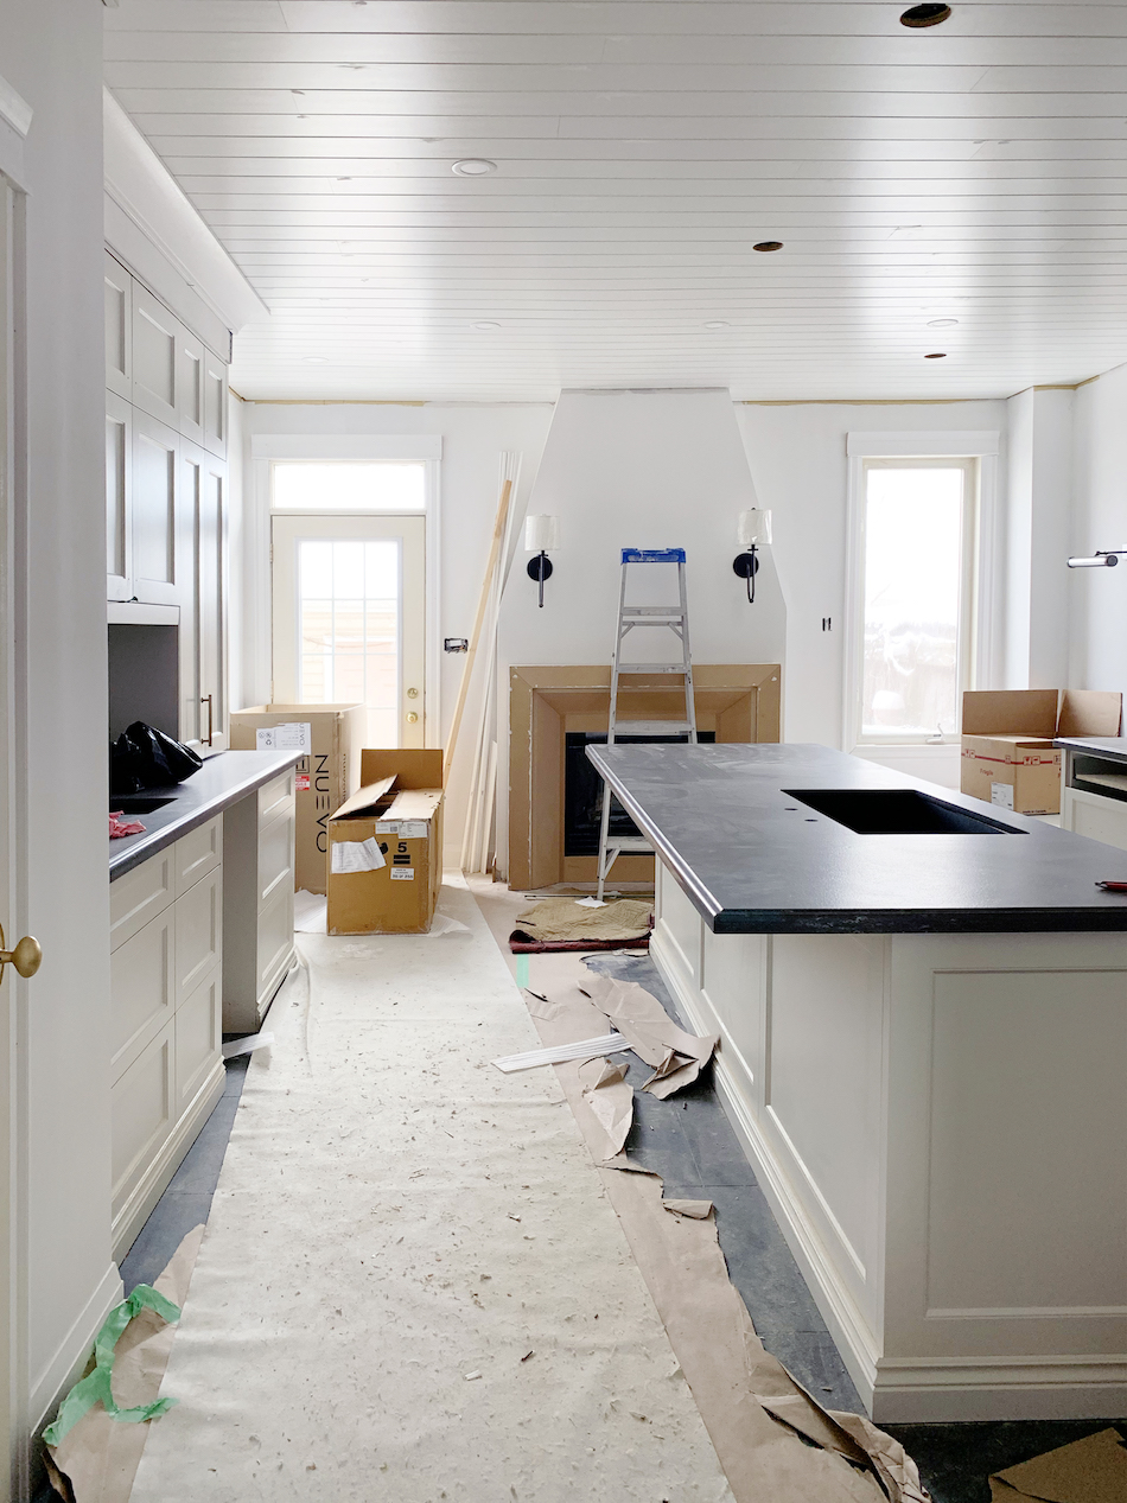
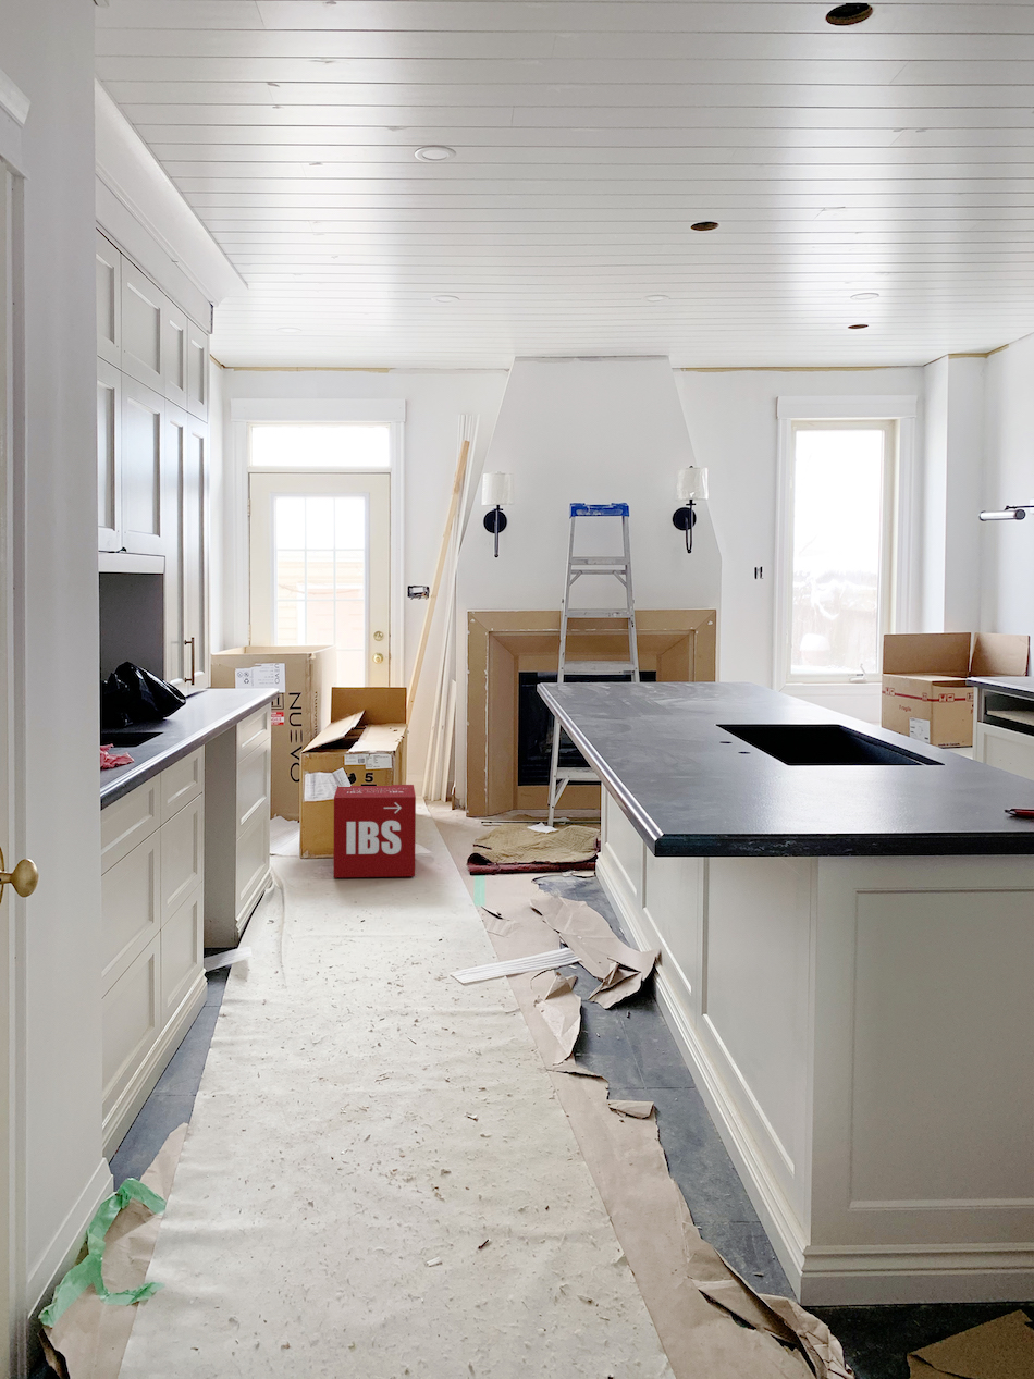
+ product box (374, 828)
